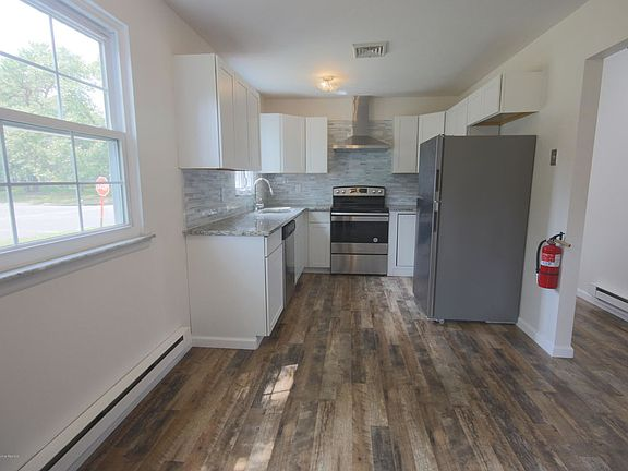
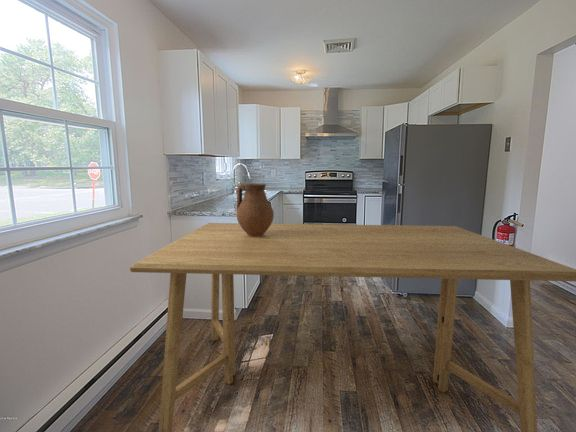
+ dining table (339, 276)
+ pitcher (253, 209)
